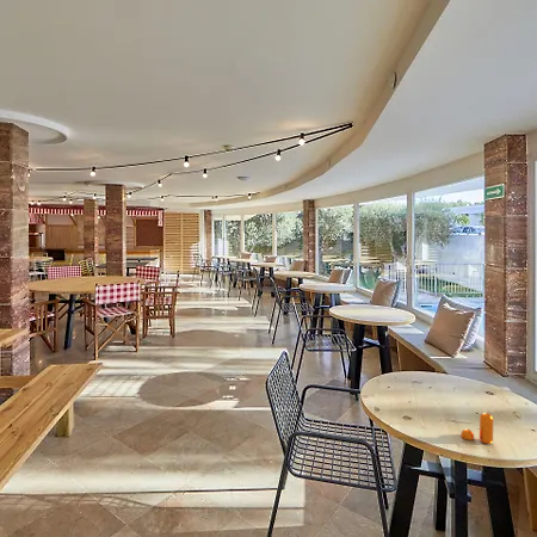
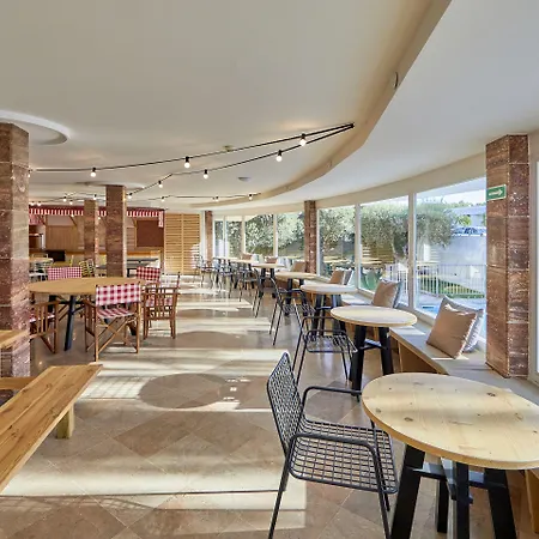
- pepper shaker (480, 425)
